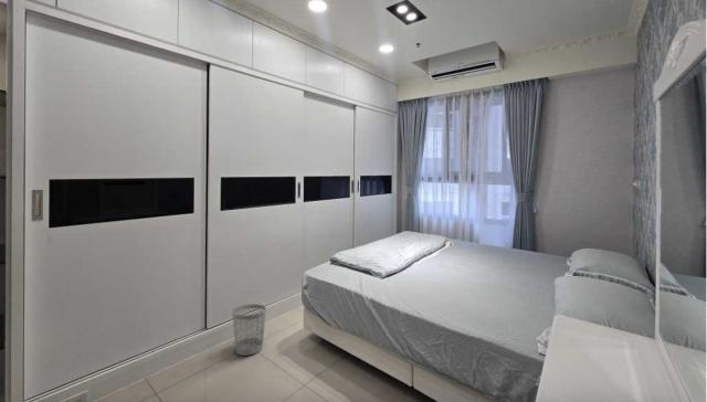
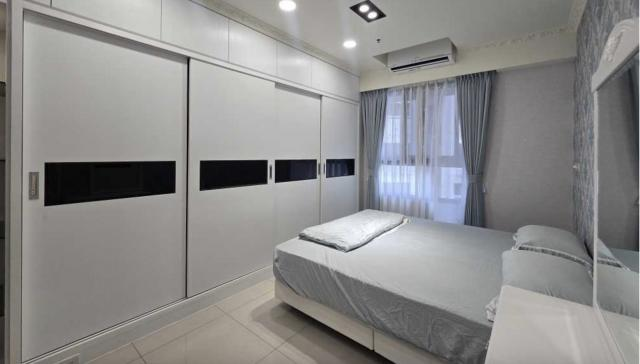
- wastebasket (249, 329)
